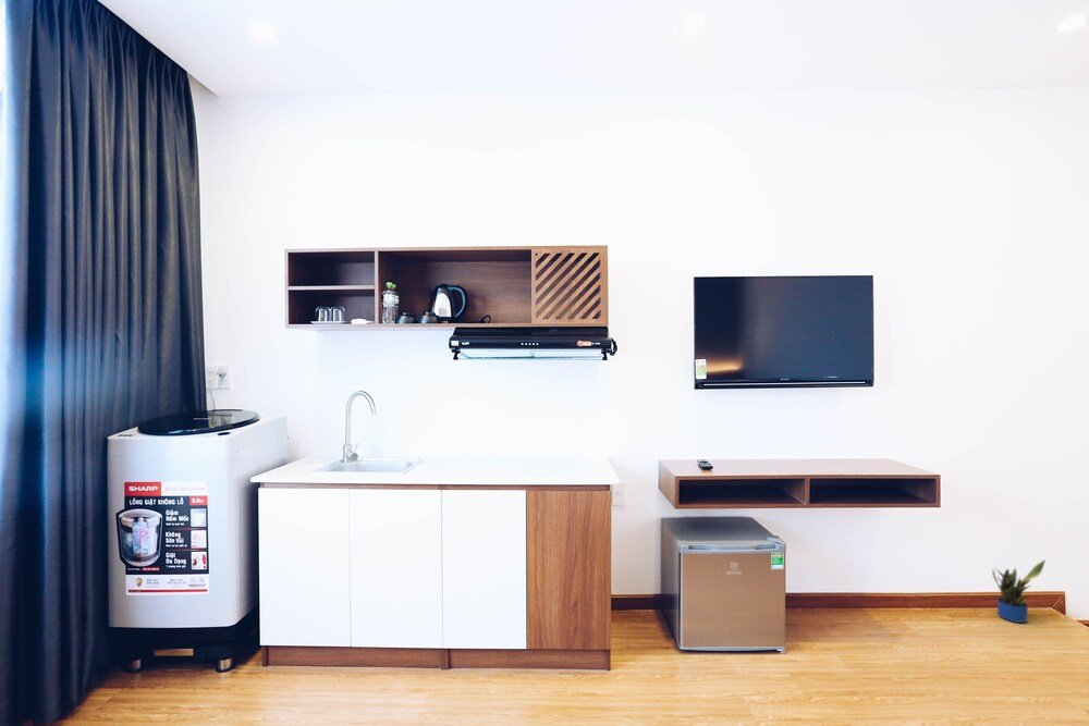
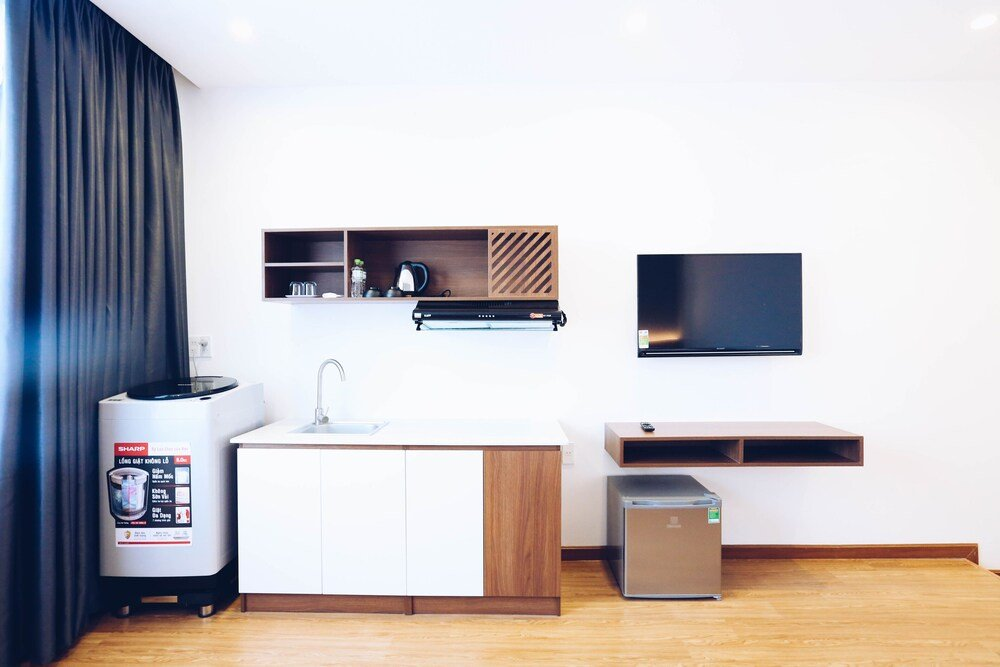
- potted plant (1017, 587)
